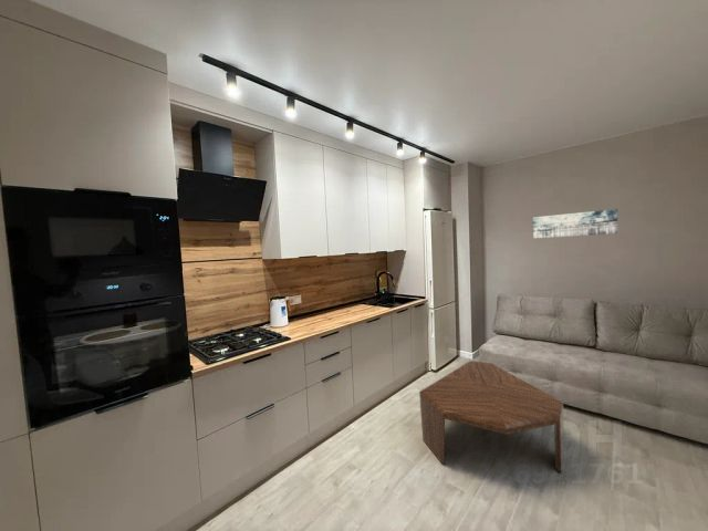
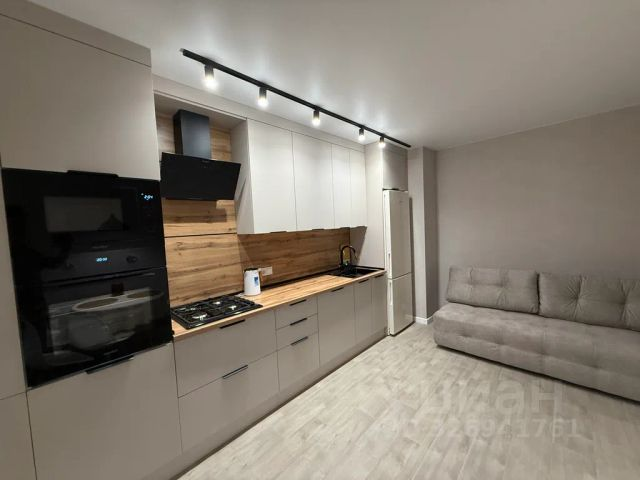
- coffee table (483, 409)
- wall art (572, 225)
